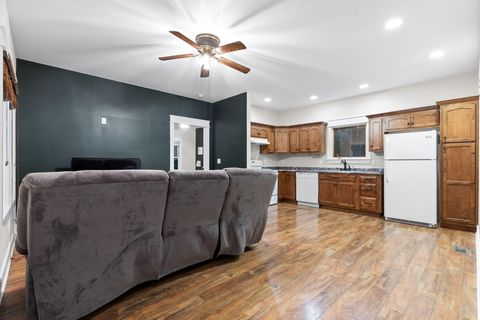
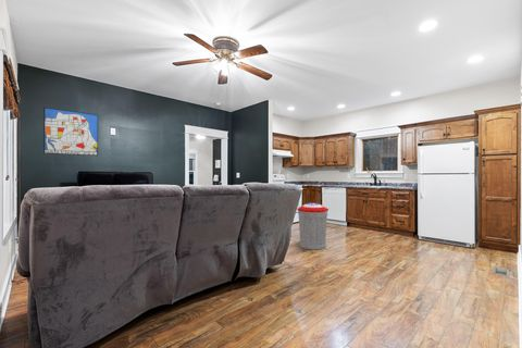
+ trash can (312, 224)
+ wall art (72, 133)
